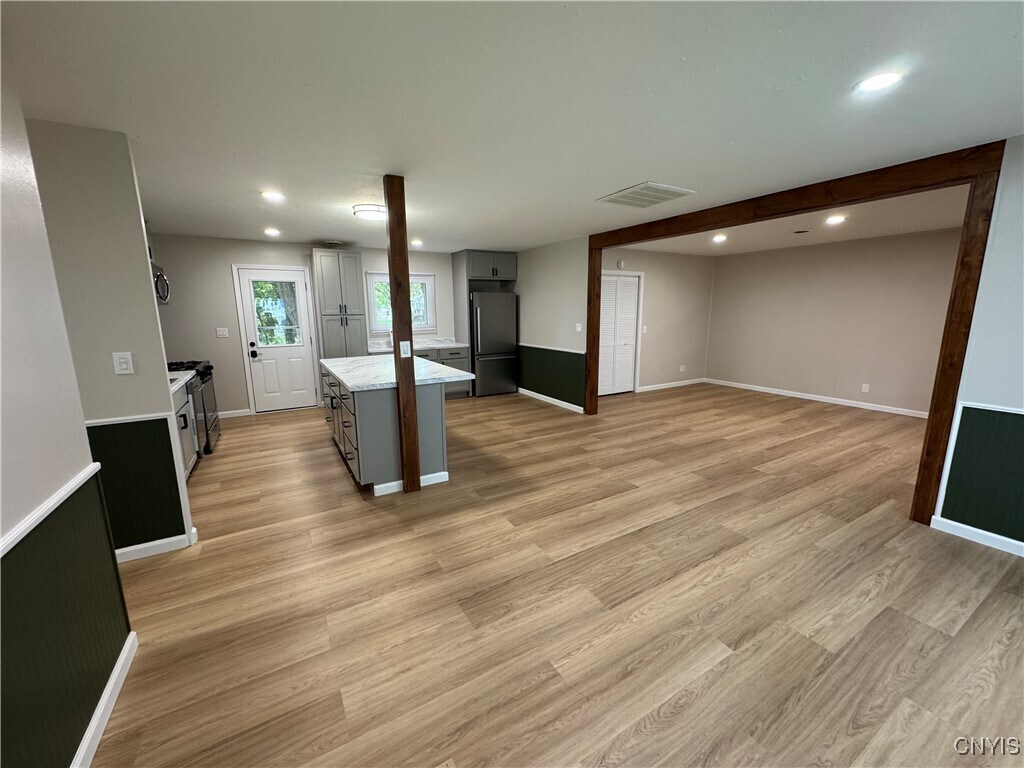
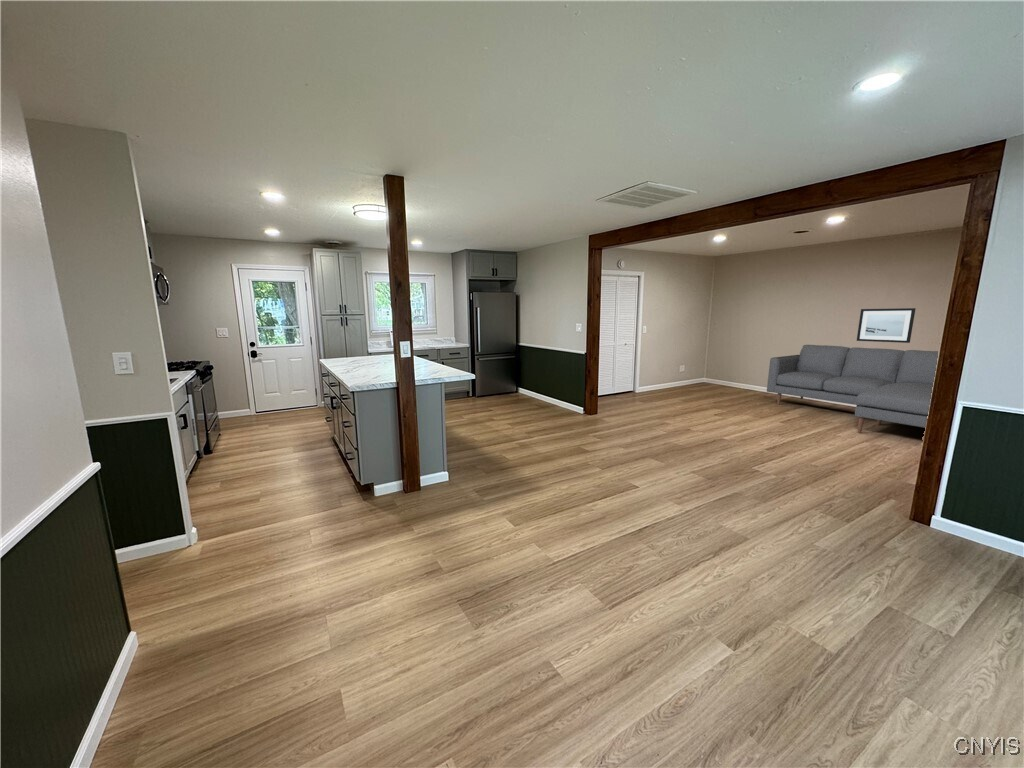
+ sofa (852, 384)
+ wall art (884, 325)
